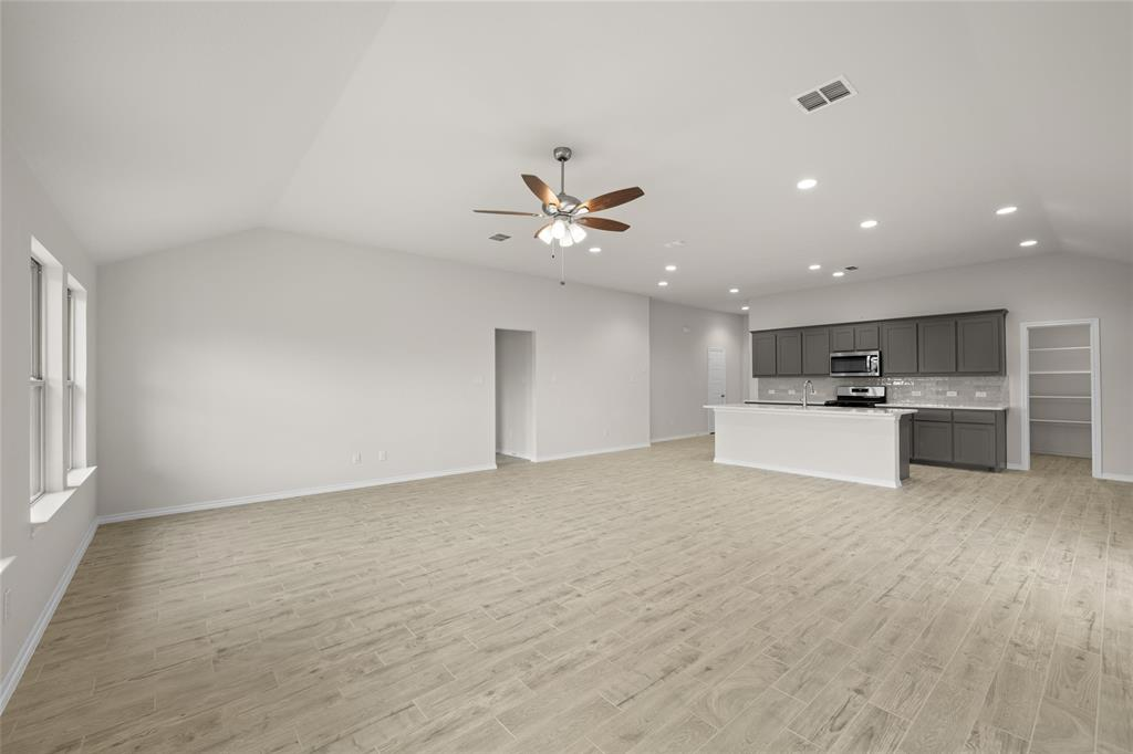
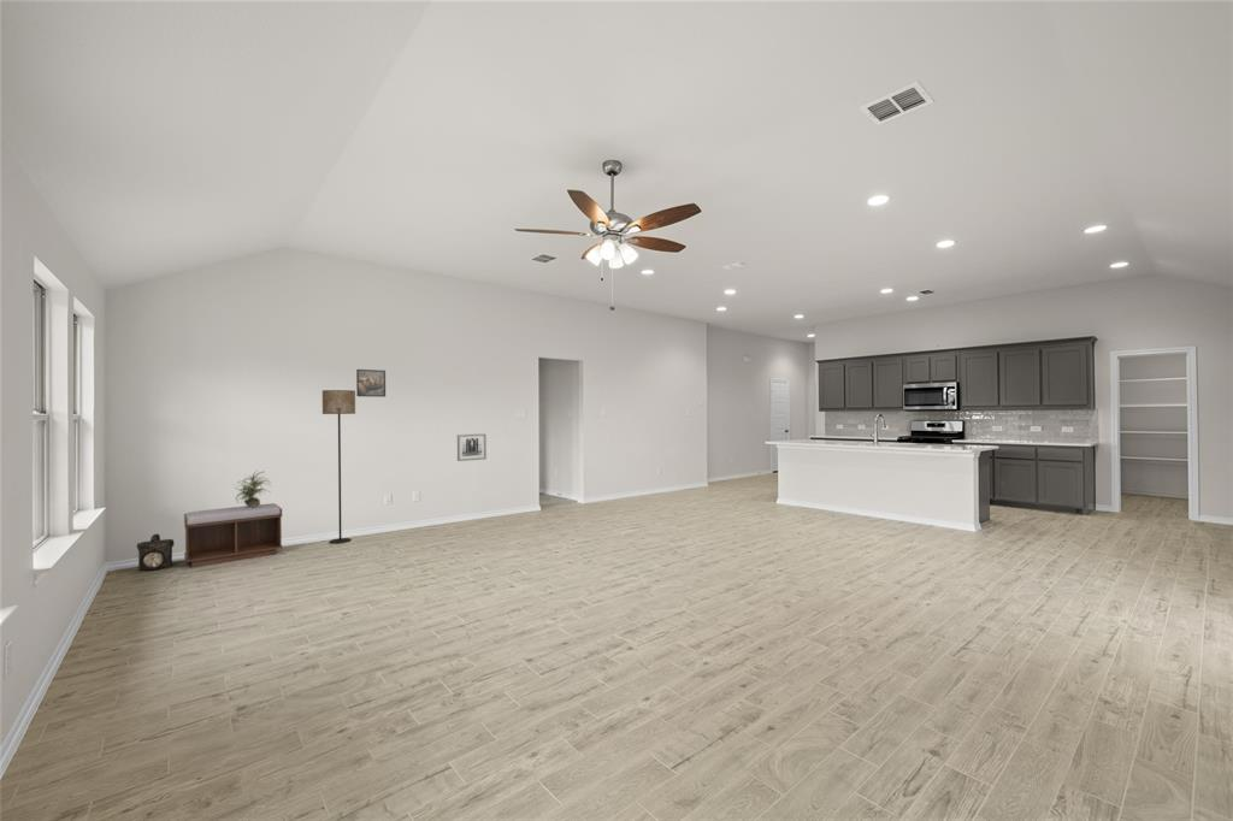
+ floor lamp (340, 466)
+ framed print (371, 383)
+ lantern (155, 551)
+ bench (234, 532)
+ wall art (471, 447)
+ potted plant (254, 489)
